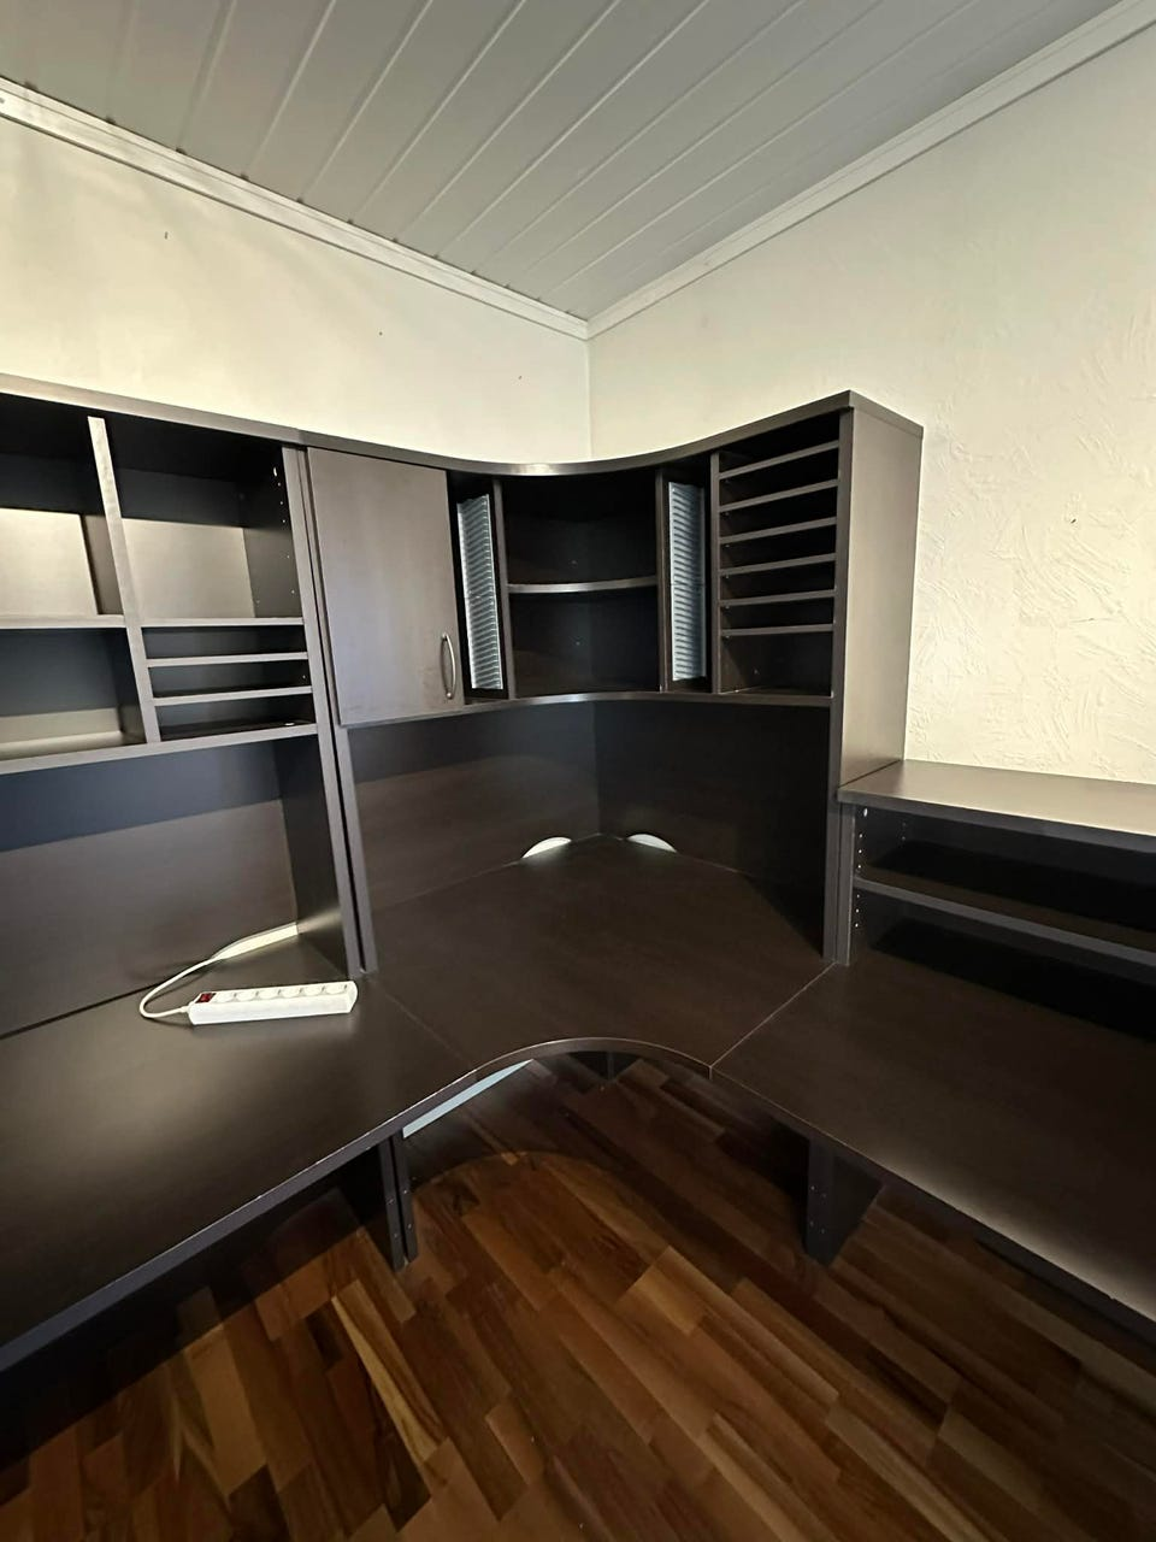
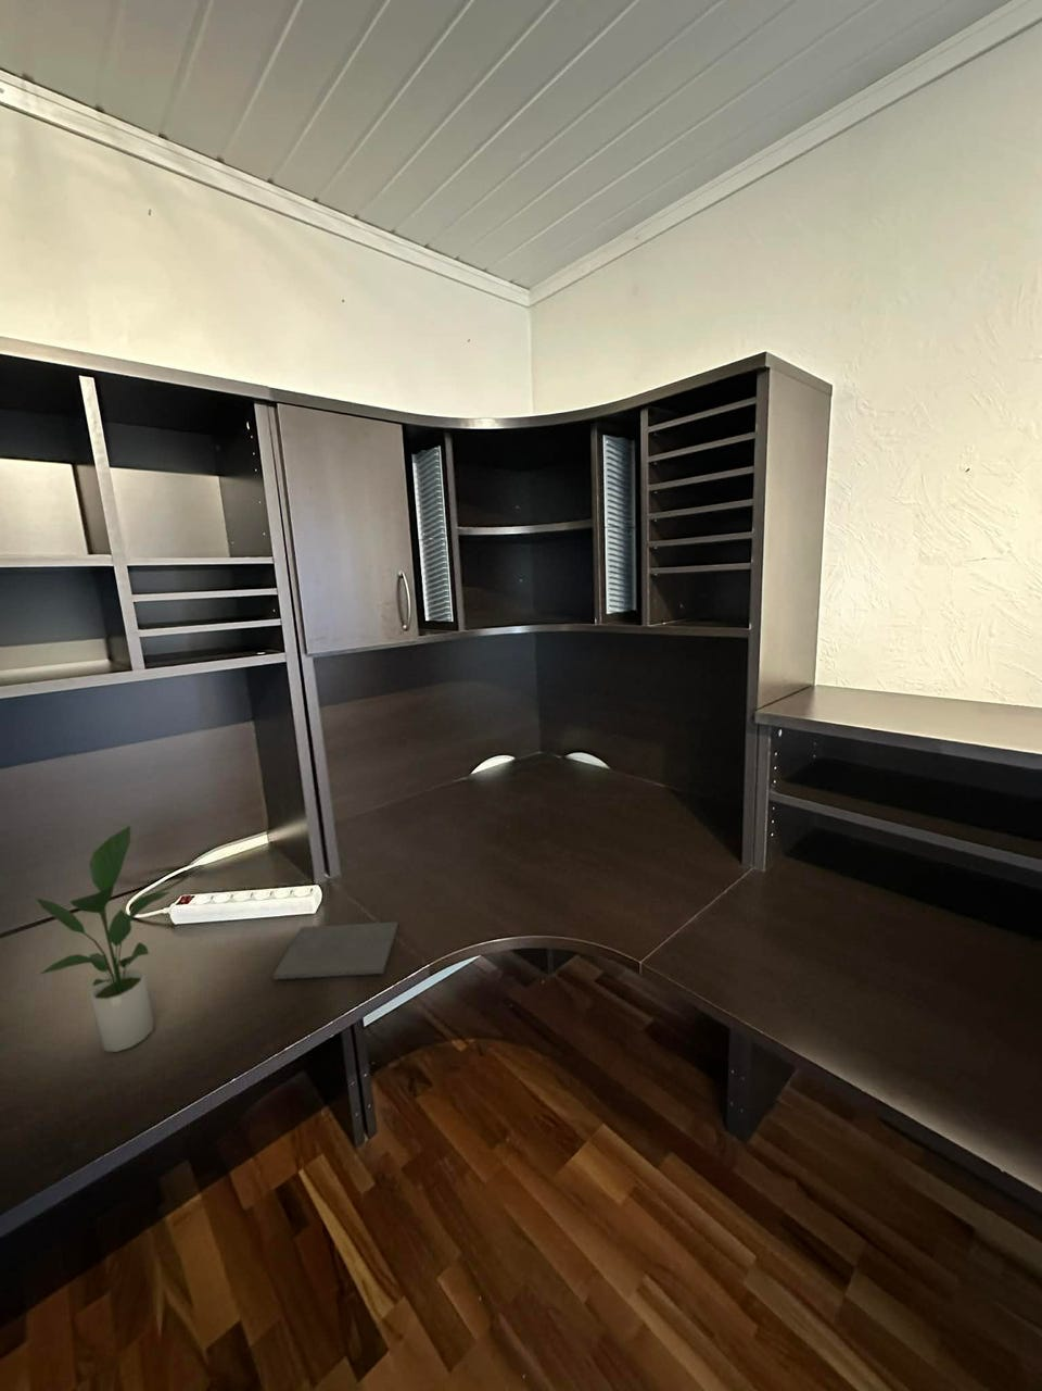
+ potted plant (101, 949)
+ notepad (339, 949)
